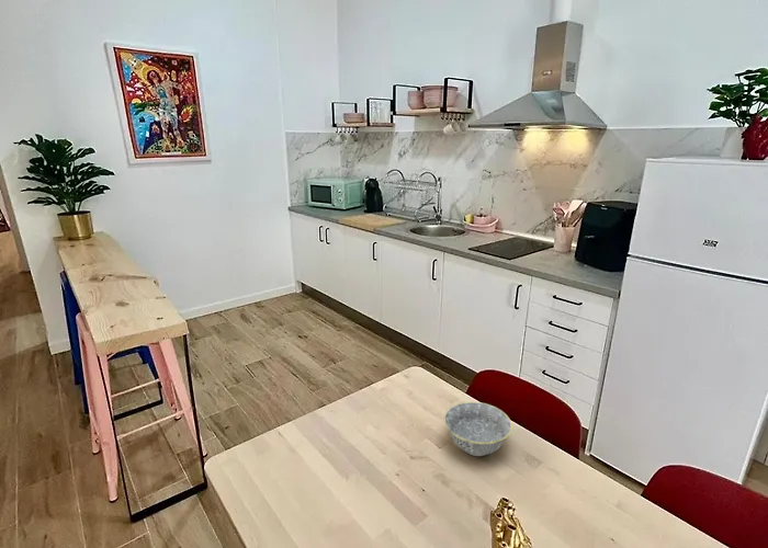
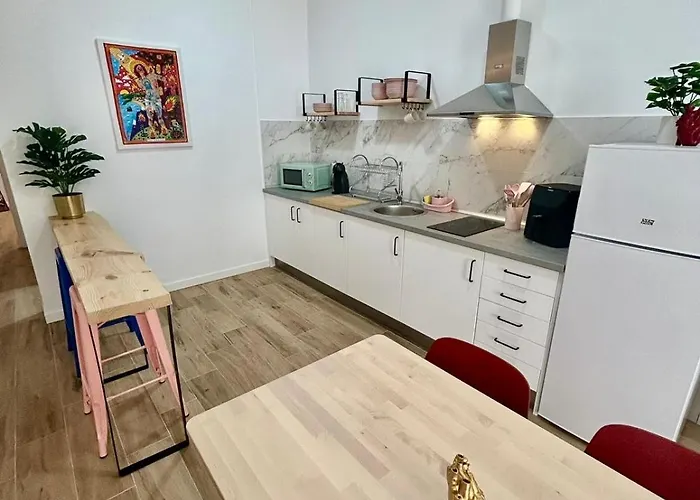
- bowl (476, 433)
